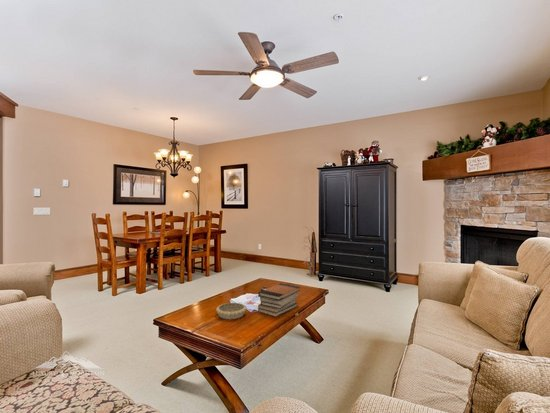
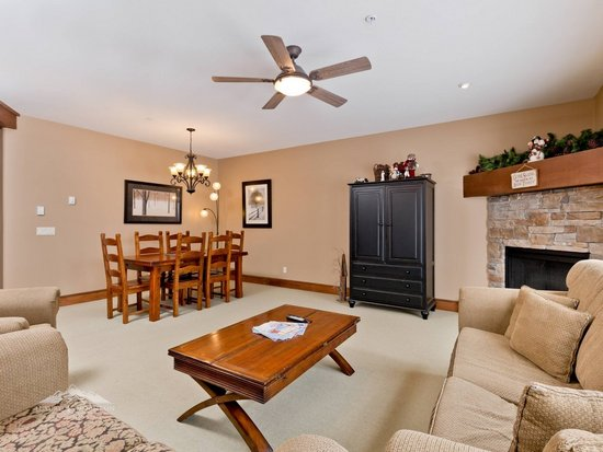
- book stack (279, 298)
- decorative bowl (231, 310)
